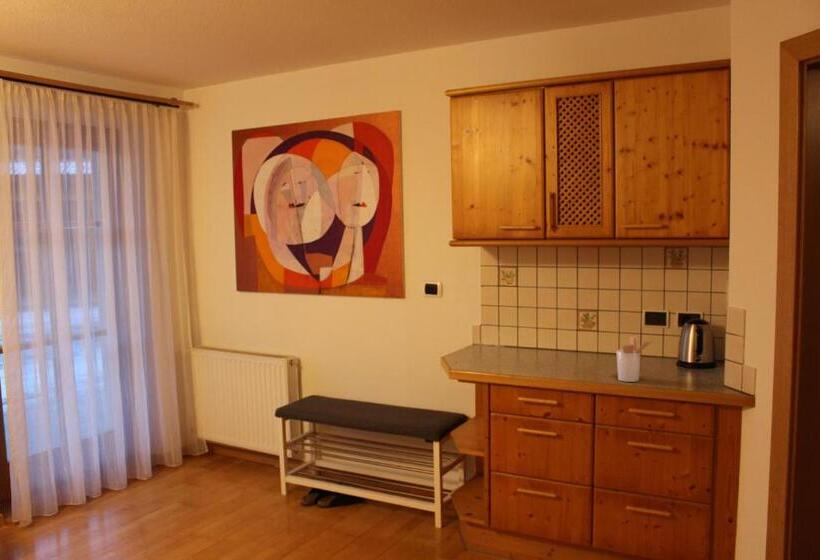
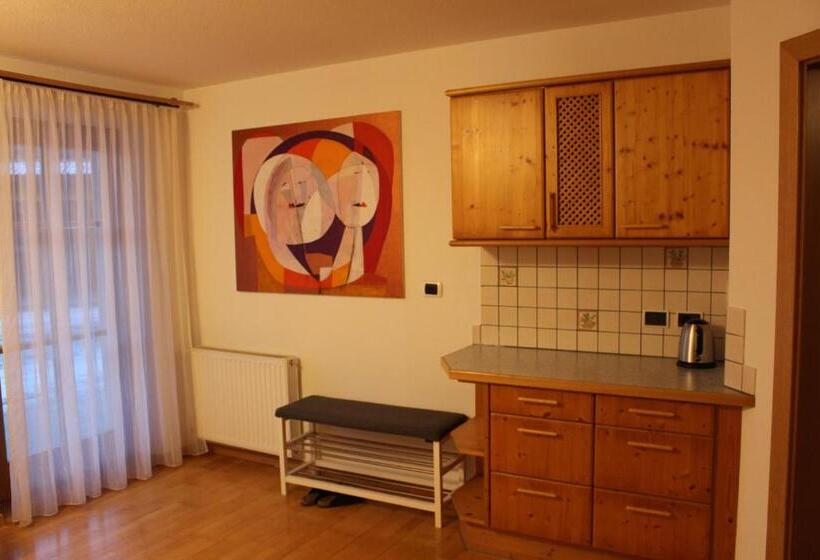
- utensil holder (634, 359)
